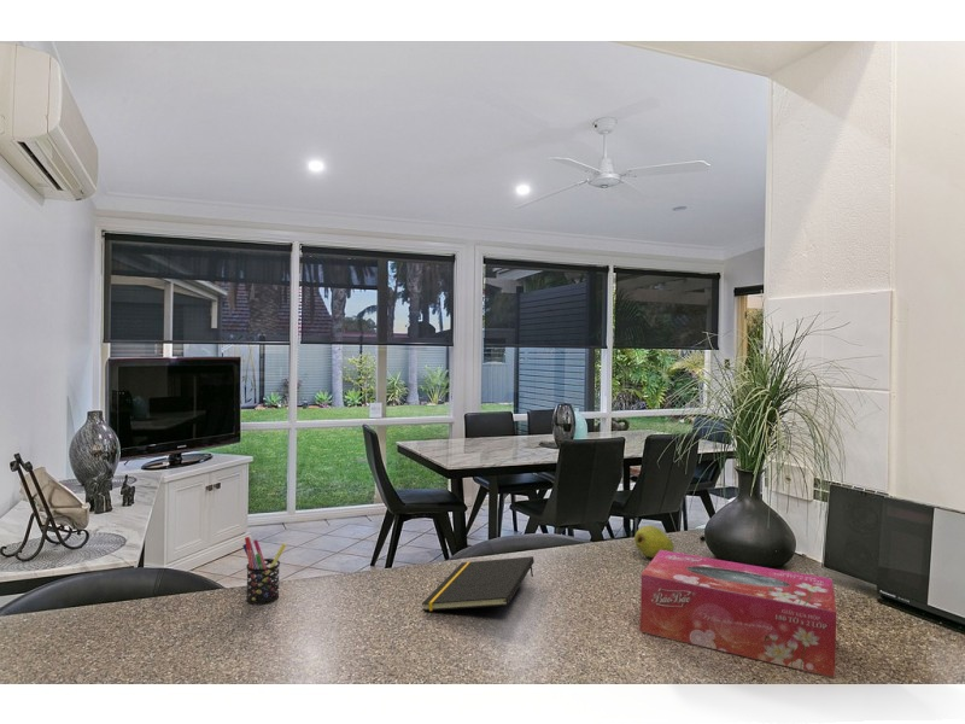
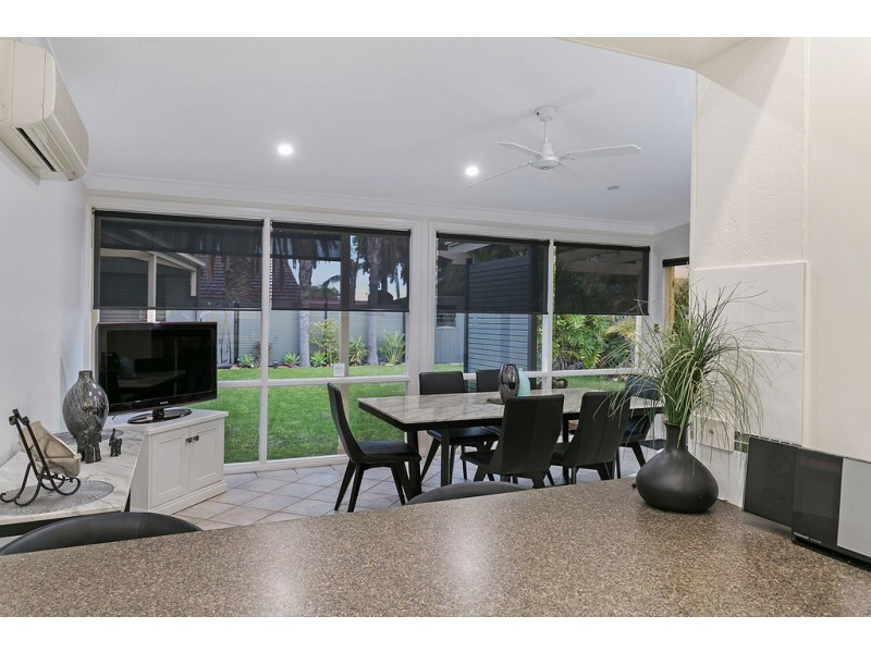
- tissue box (735, 605)
- fruit (657, 541)
- notepad (481, 582)
- pen holder (259, 570)
